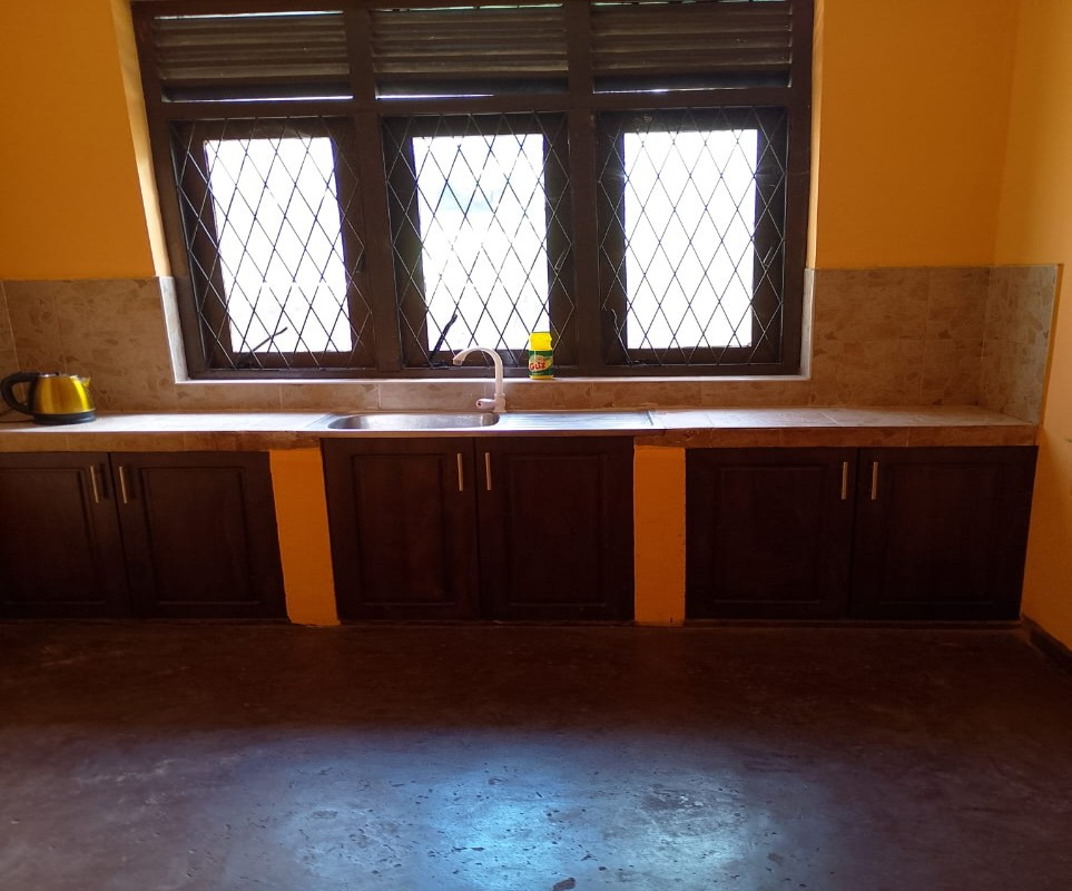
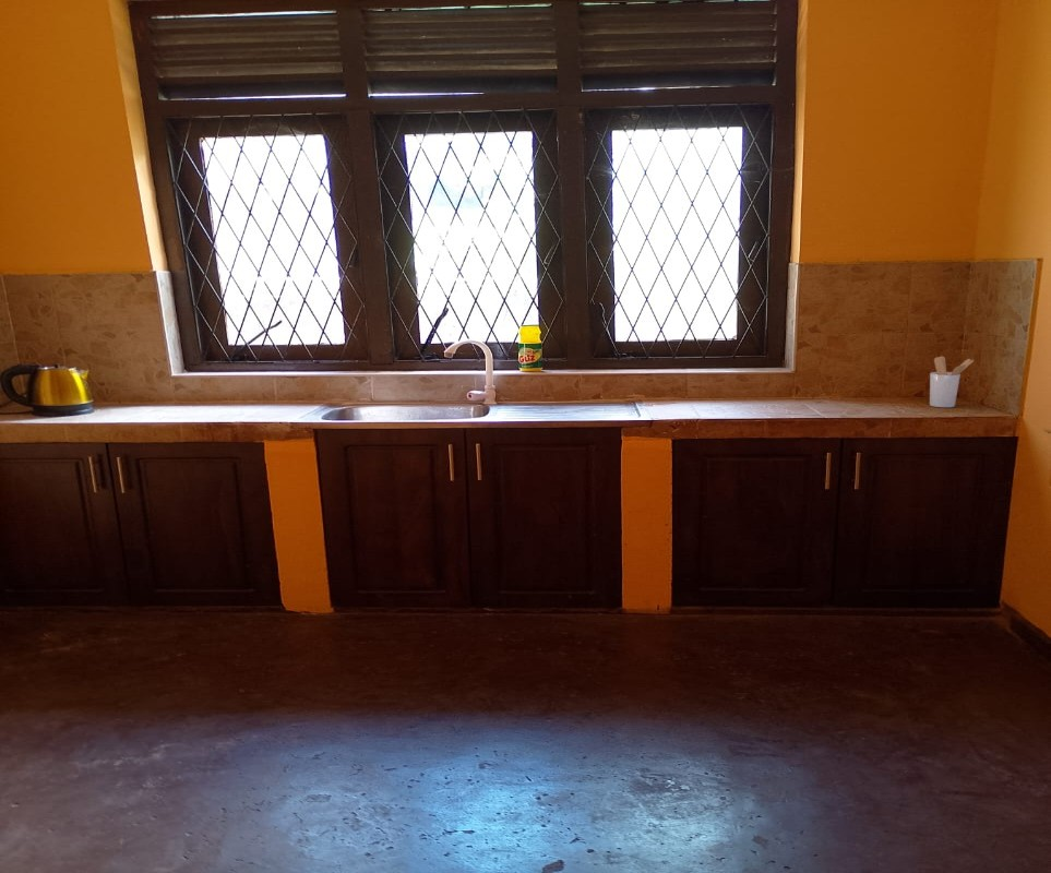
+ utensil holder (951, 381)
